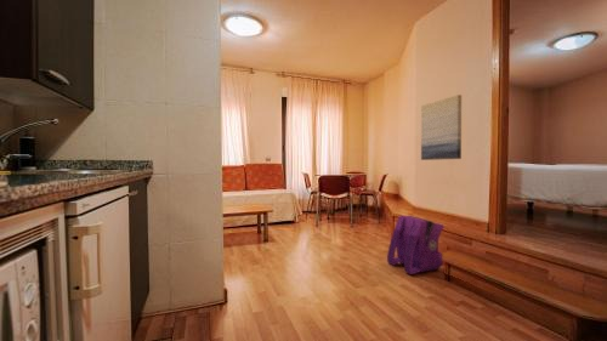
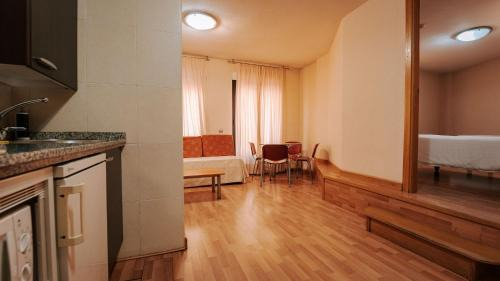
- backpack (416, 241)
- wall art (439, 130)
